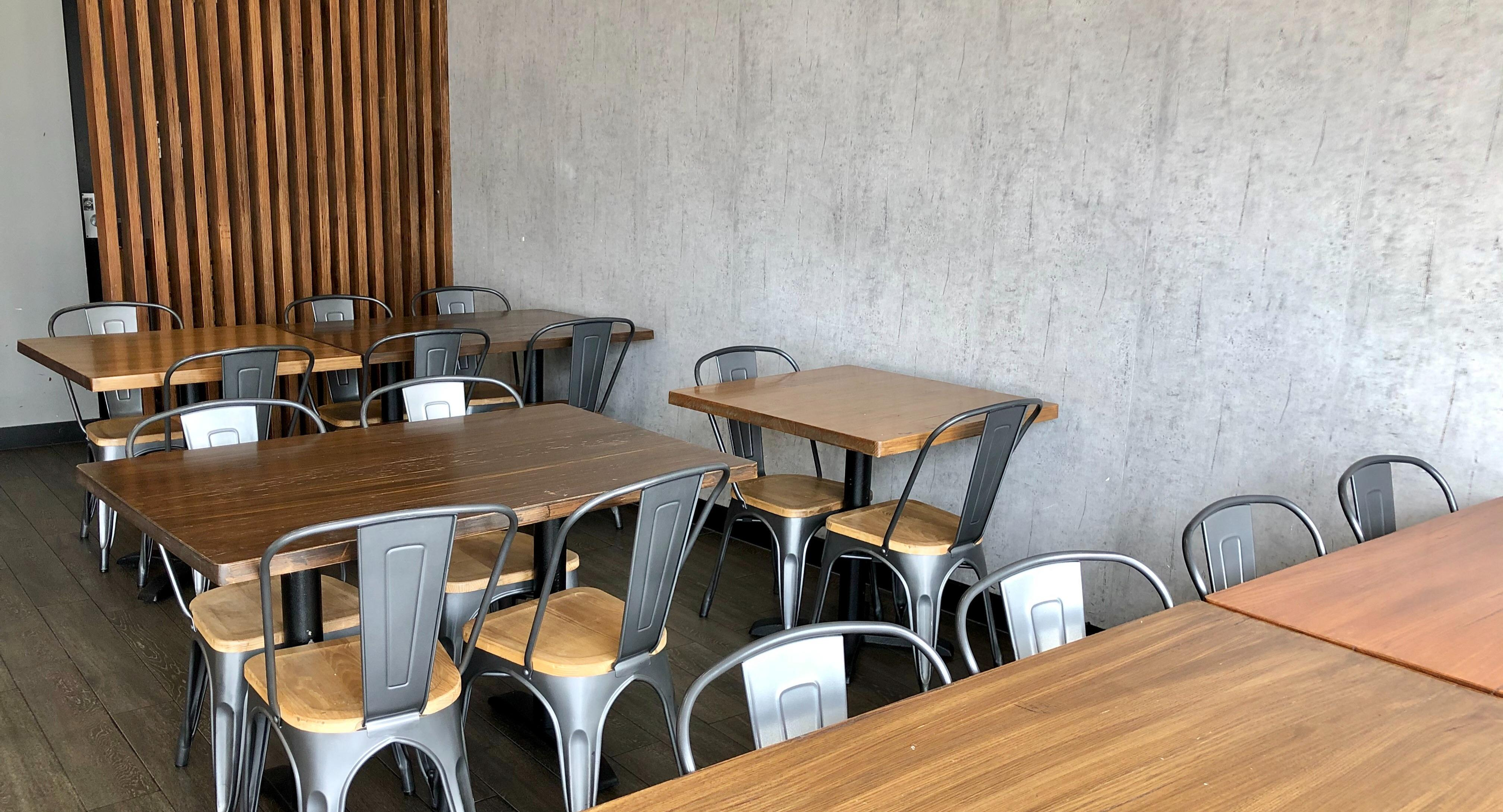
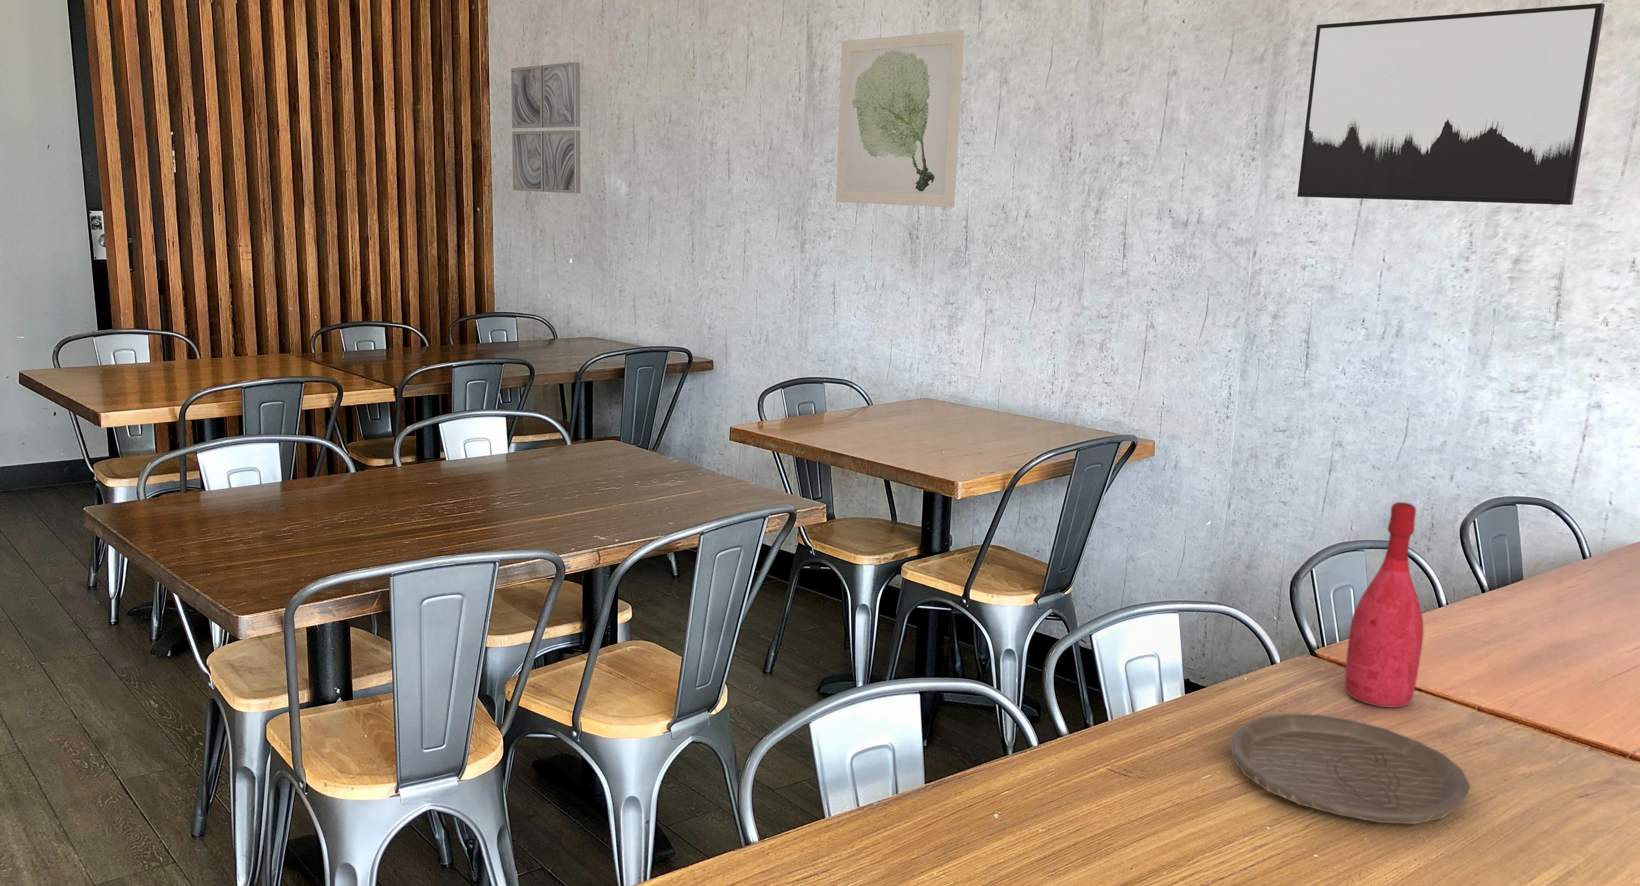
+ wine bottle (1390, 602)
+ wall art (896, 121)
+ plate (1344, 767)
+ wall art (544, 131)
+ wall art (1437, 109)
